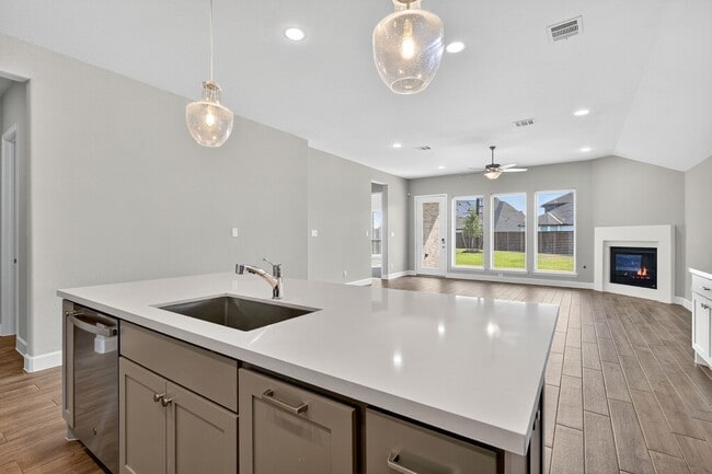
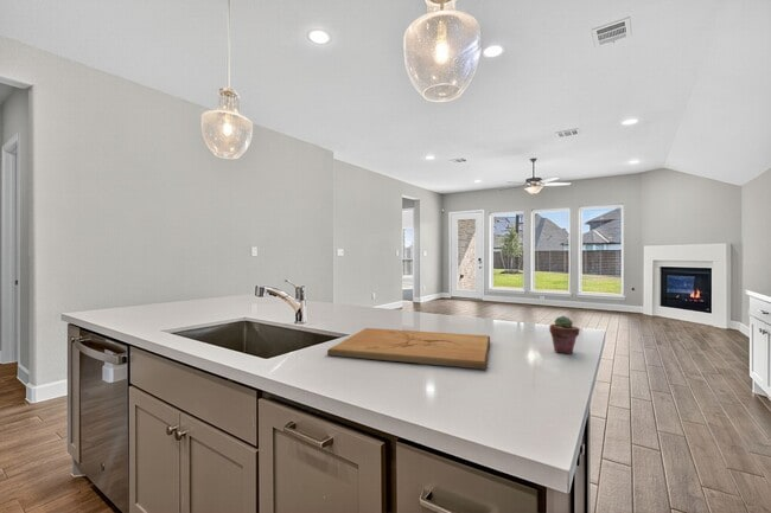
+ cutting board (414, 344)
+ potted succulent (563, 333)
